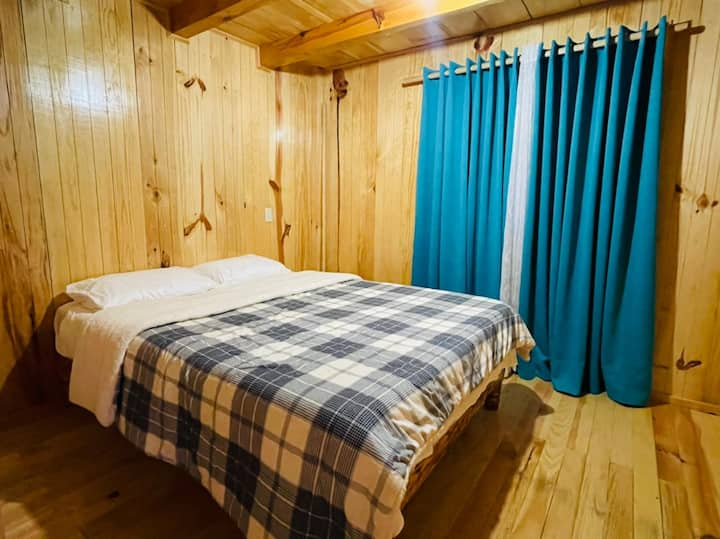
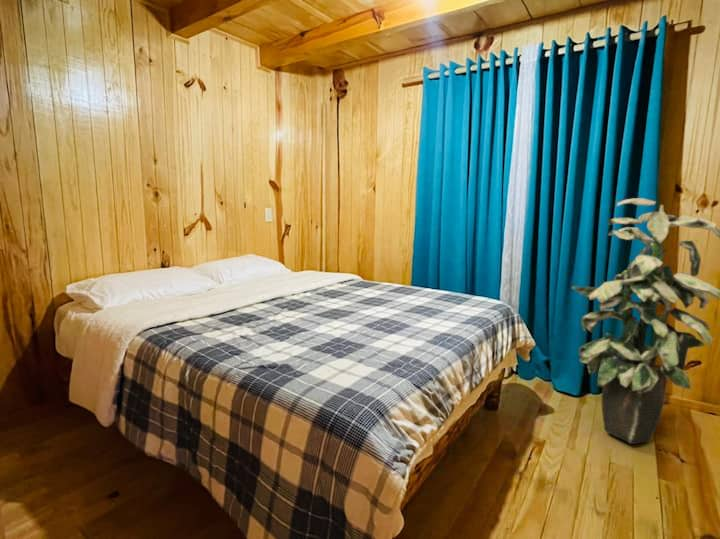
+ indoor plant (636, 319)
